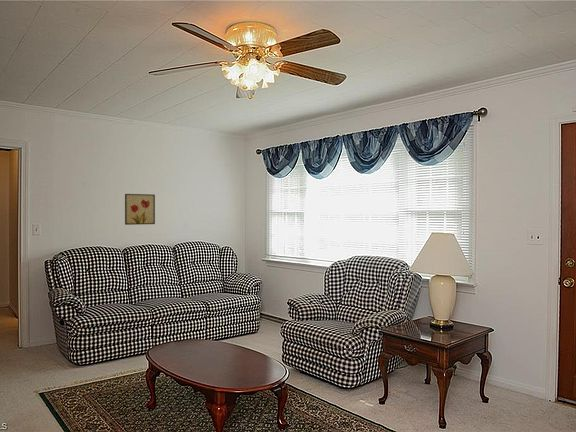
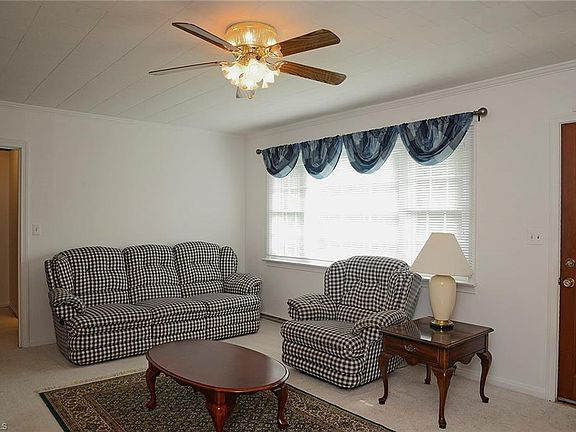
- wall art (139, 209)
